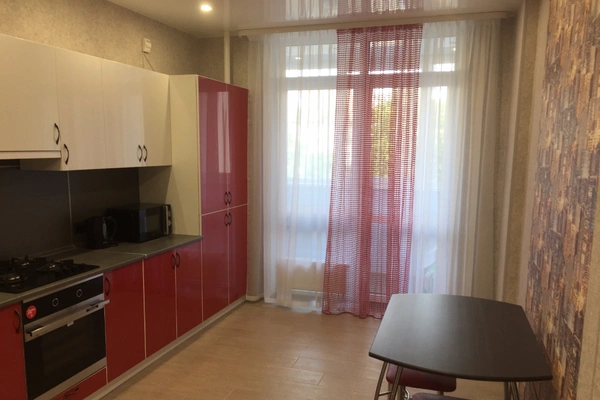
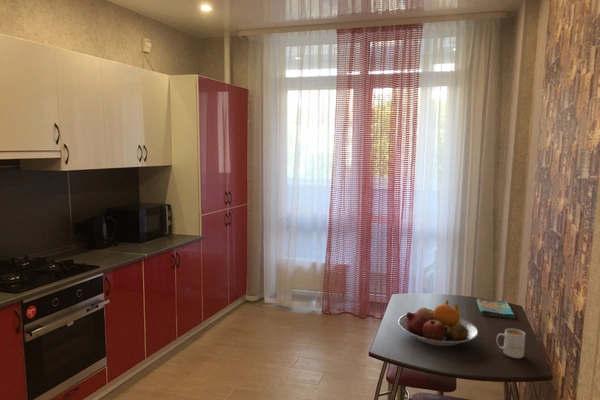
+ fruit bowl (437, 322)
+ dish towel (494, 307)
+ mug (510, 342)
